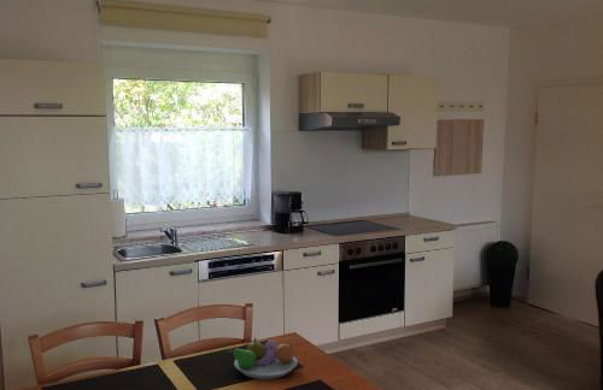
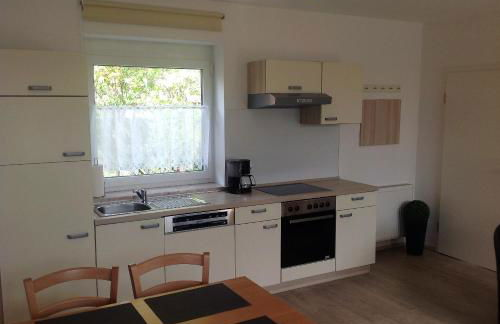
- fruit bowl (263, 355)
